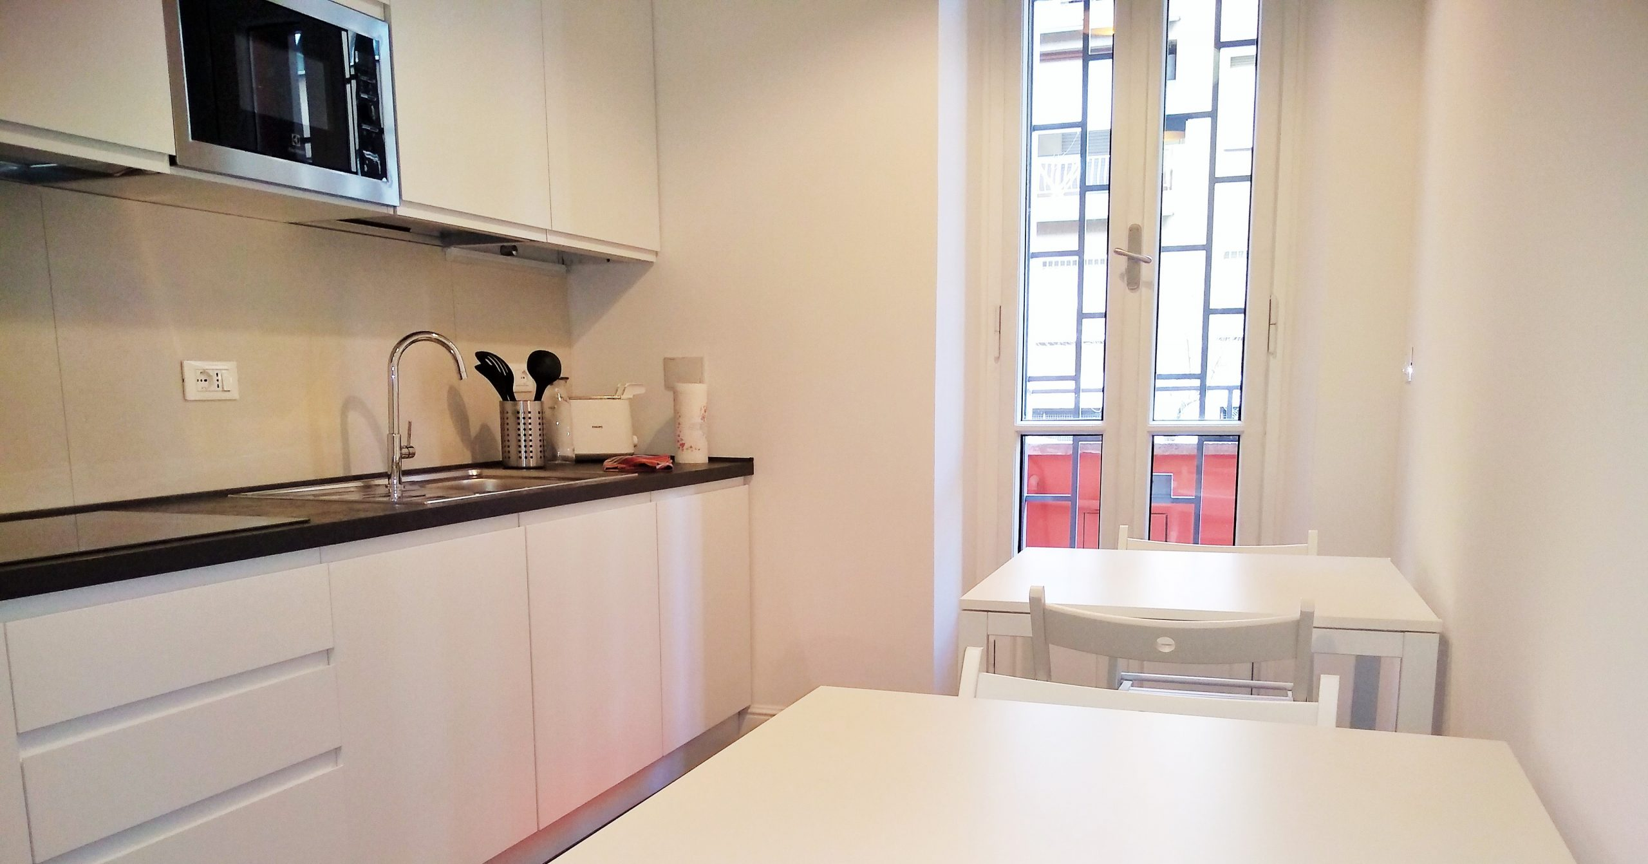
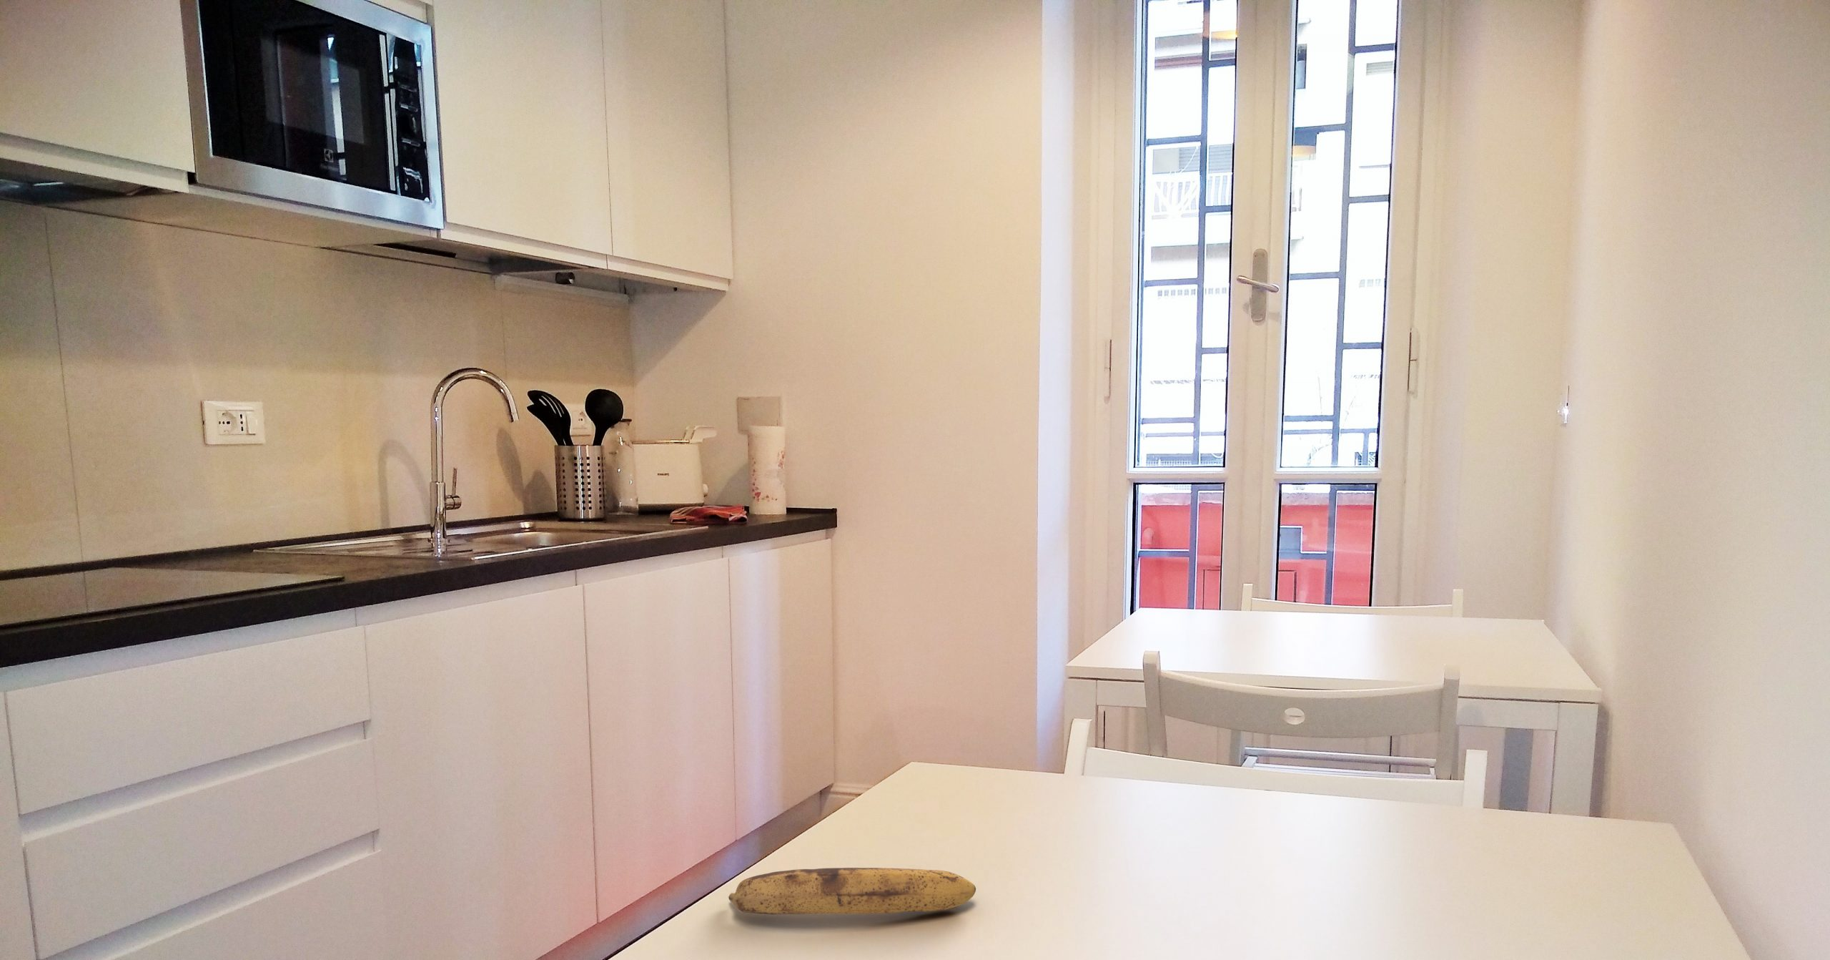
+ banana (850, 887)
